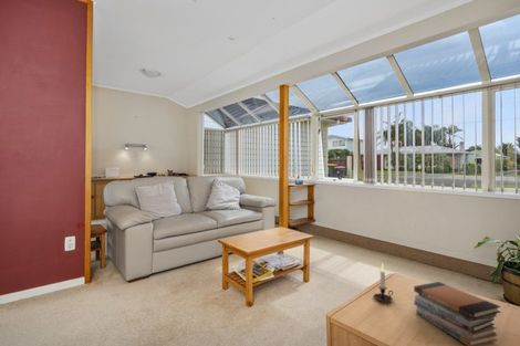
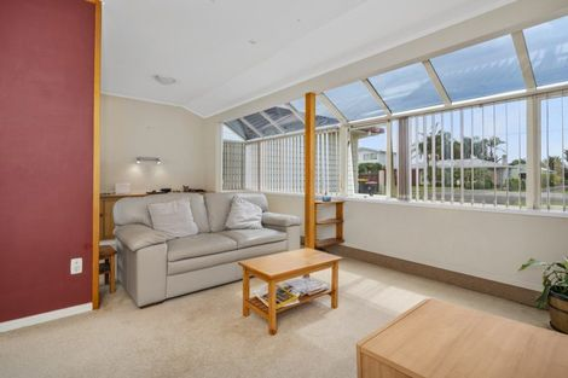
- book stack (453, 310)
- candle (384, 280)
